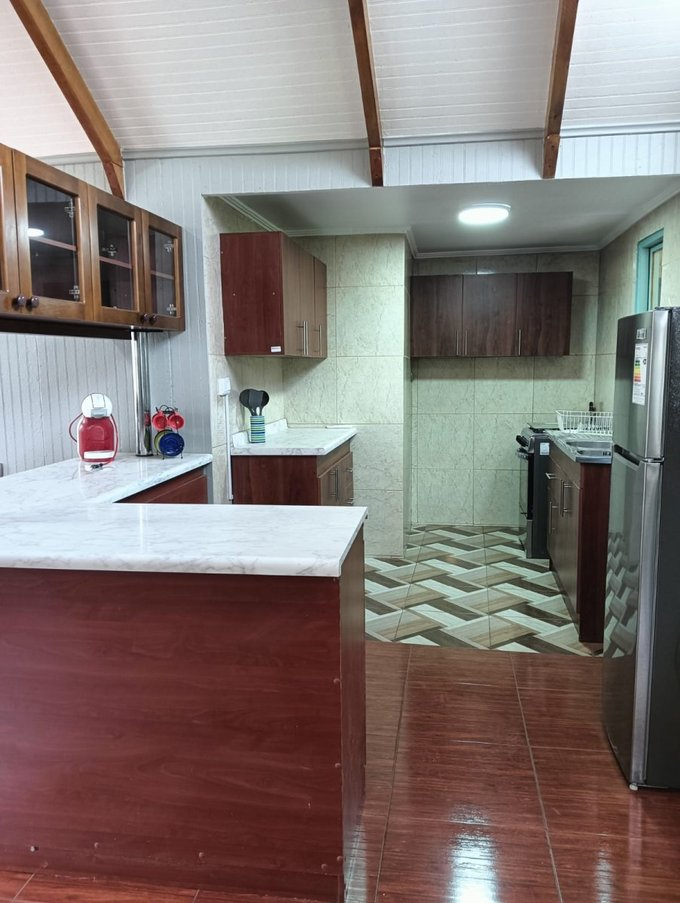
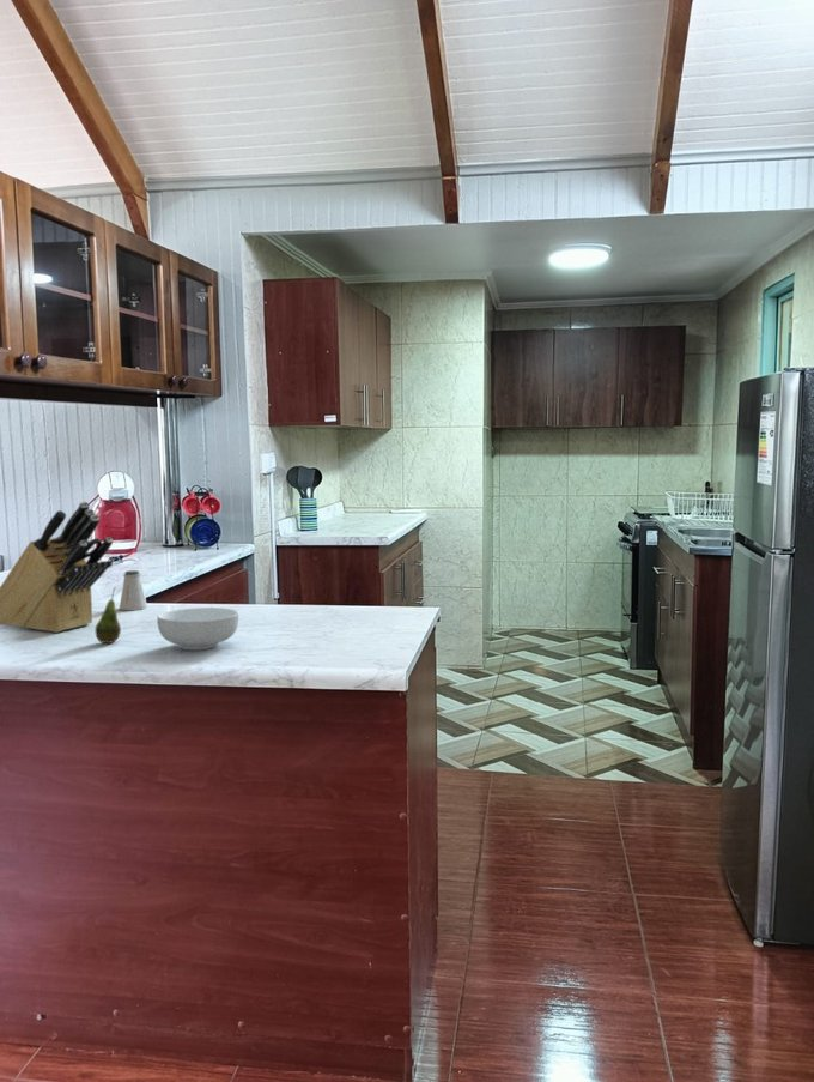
+ fruit (107, 615)
+ saltshaker (132, 590)
+ cereal bowl (199, 629)
+ knife block (47, 564)
